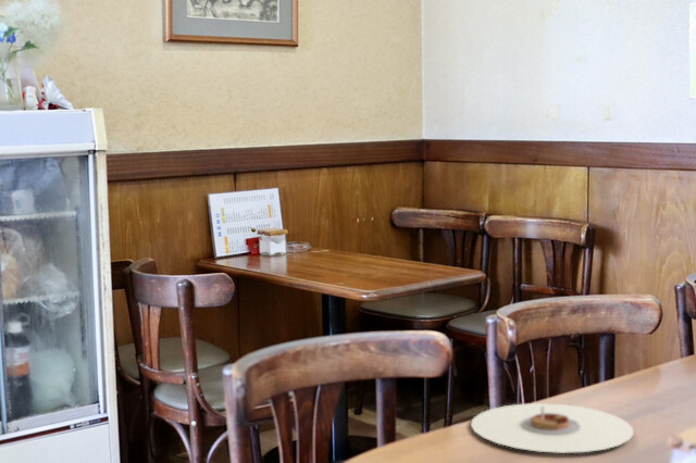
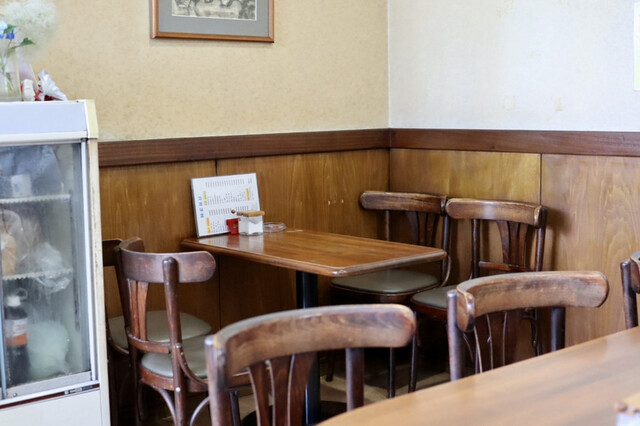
- plate (550, 418)
